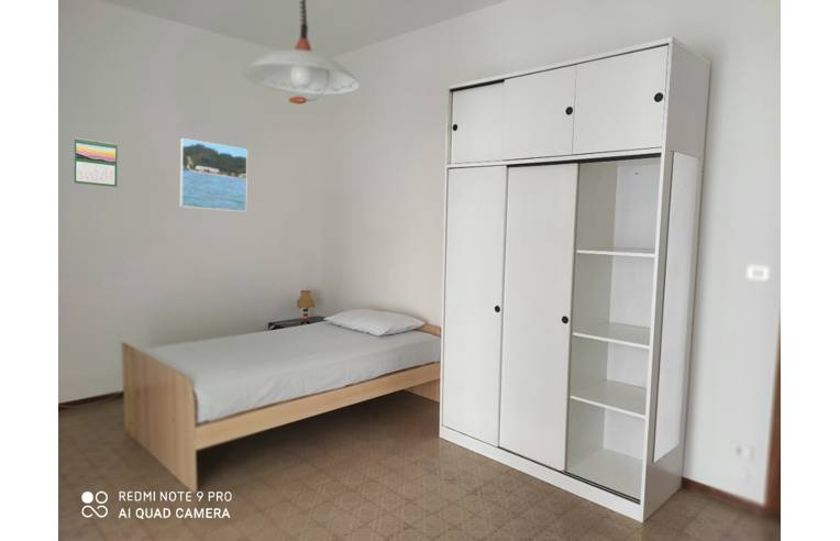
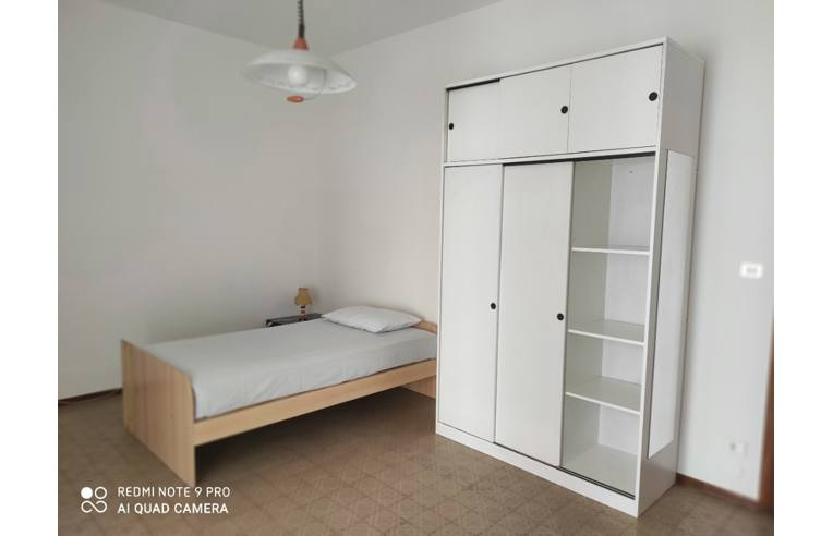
- calendar (96, 162)
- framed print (214, 176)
